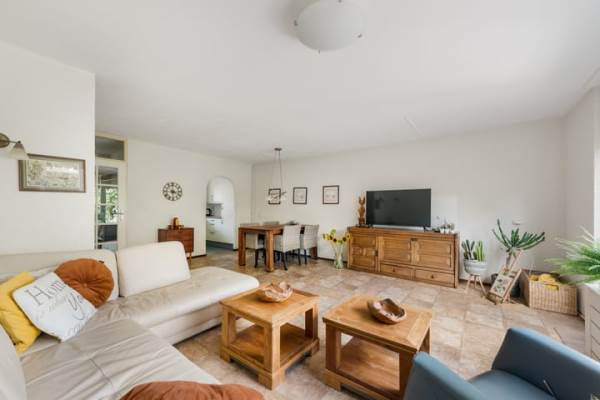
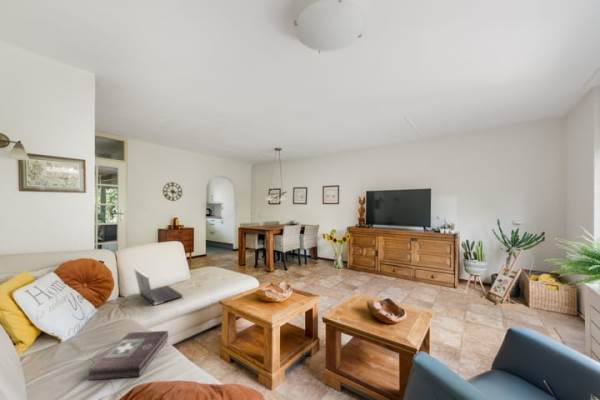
+ laptop computer (159, 287)
+ first aid kit (133, 352)
